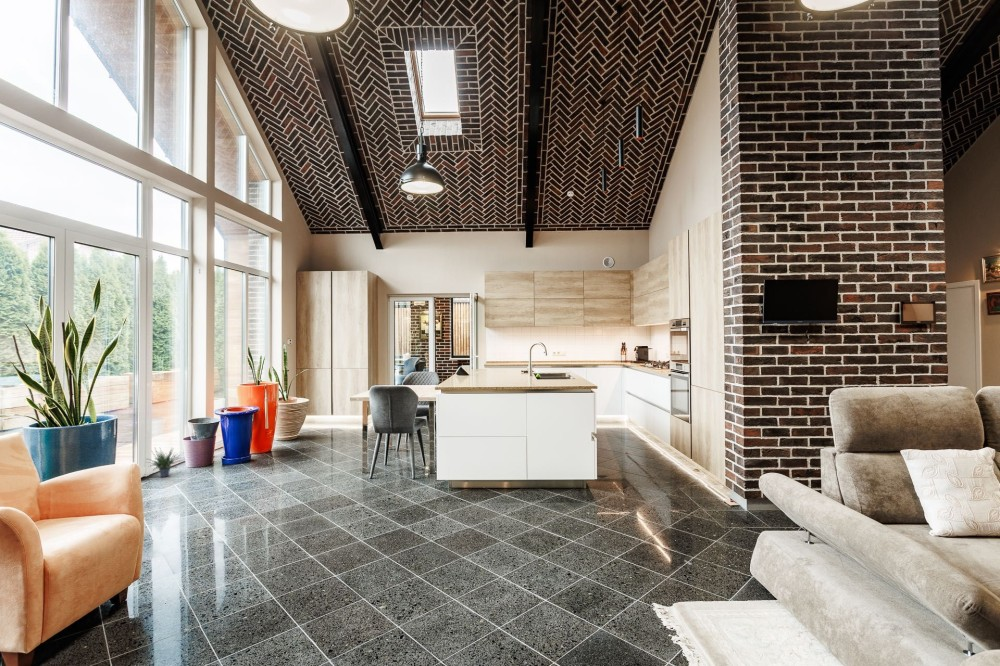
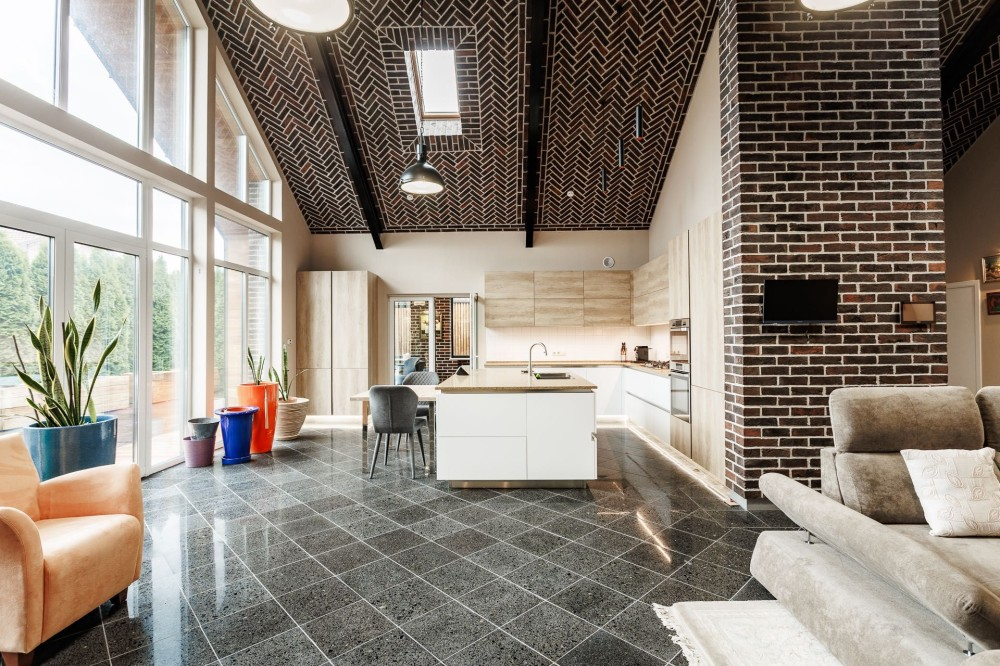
- potted plant (162, 459)
